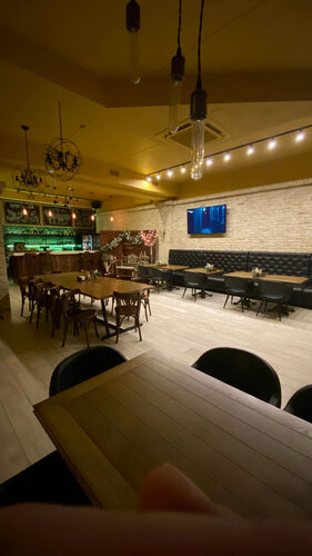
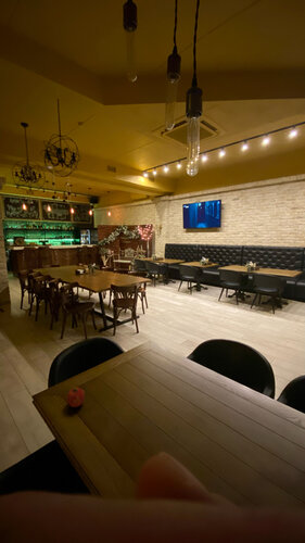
+ fruit (76, 395)
